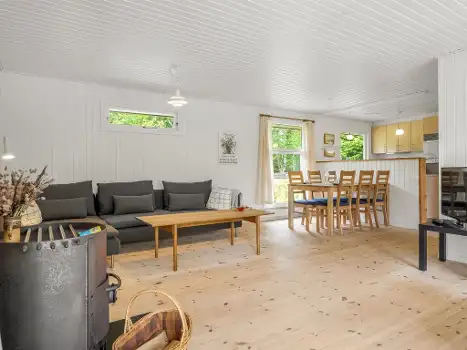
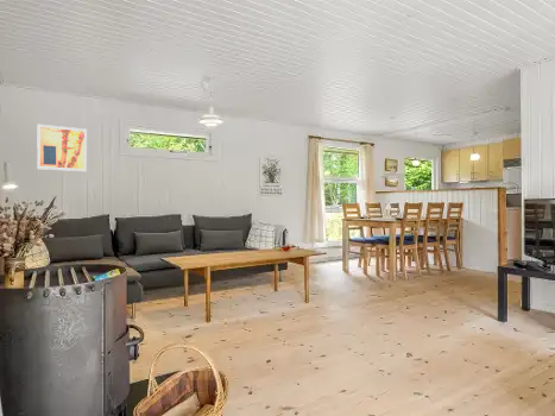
+ wall art (62, 149)
